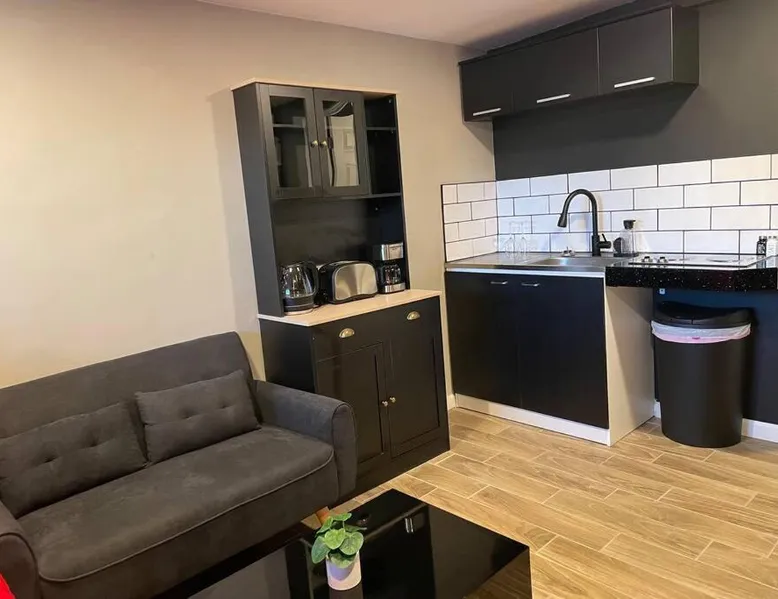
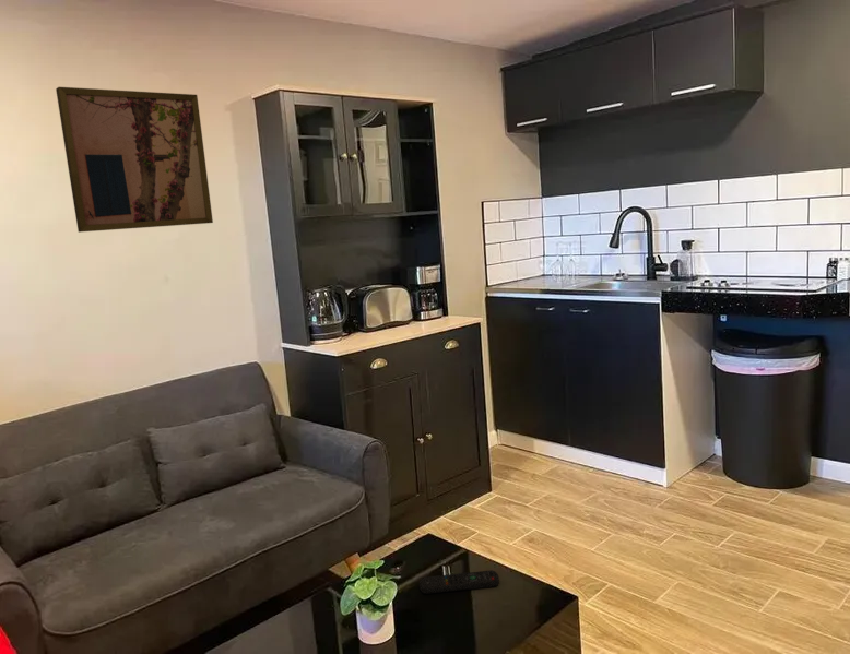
+ wall art (140, 160)
+ remote control (459, 581)
